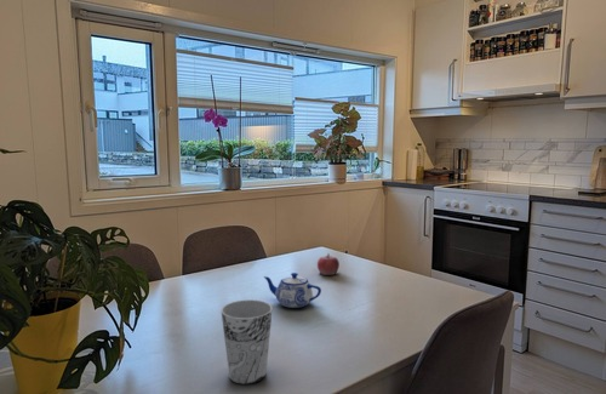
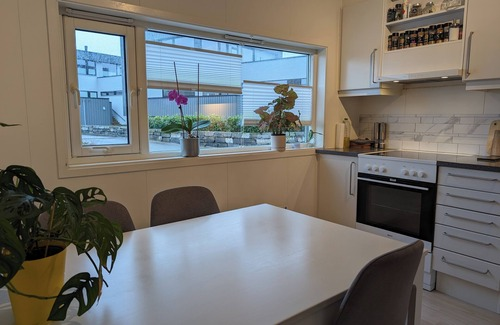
- fruit (327, 263)
- teapot (291, 287)
- cup (247, 341)
